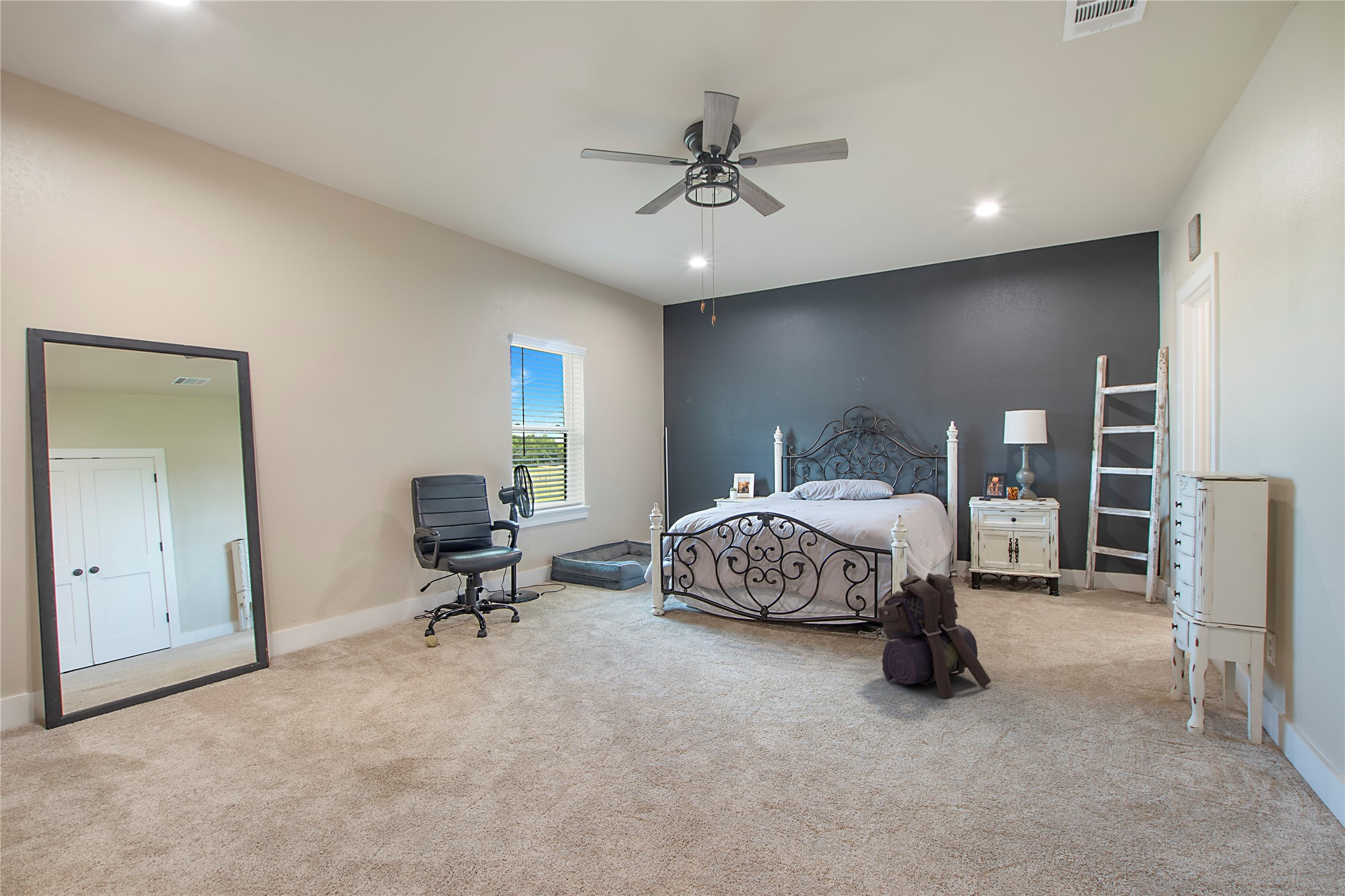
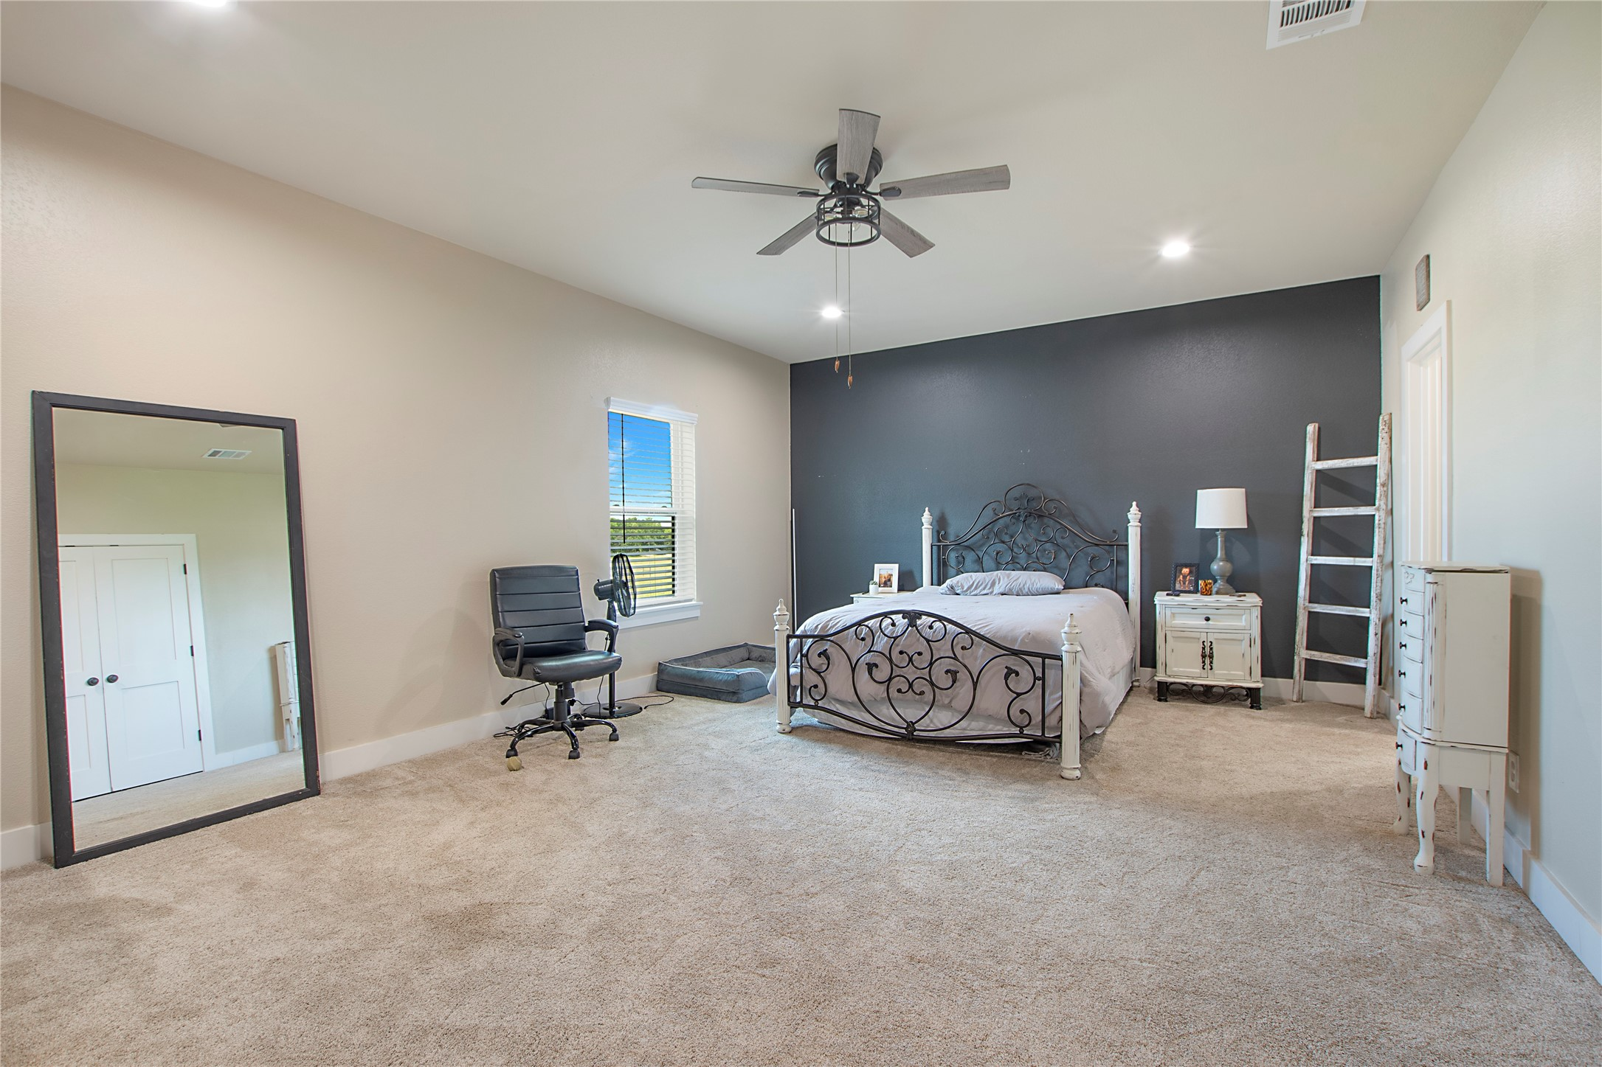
- backpack (927, 626)
